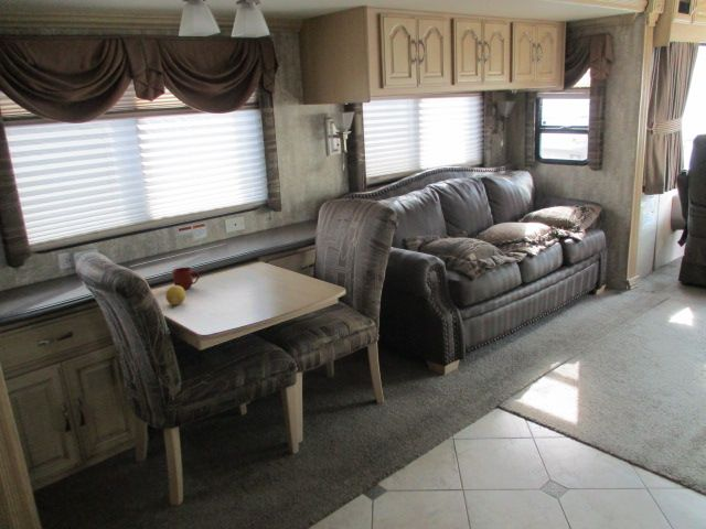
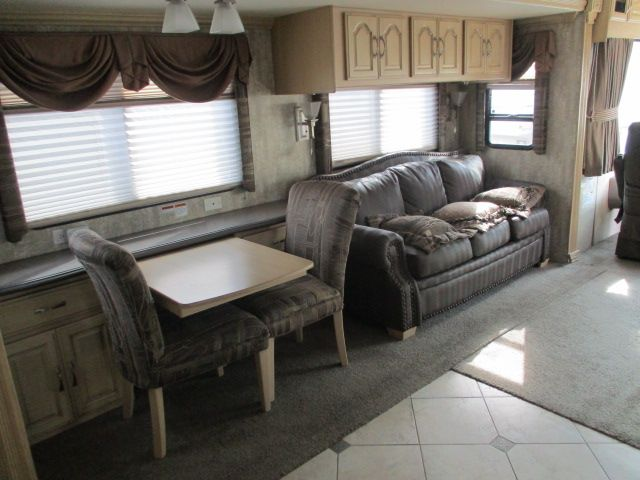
- mug (186, 278)
- fruit (175, 294)
